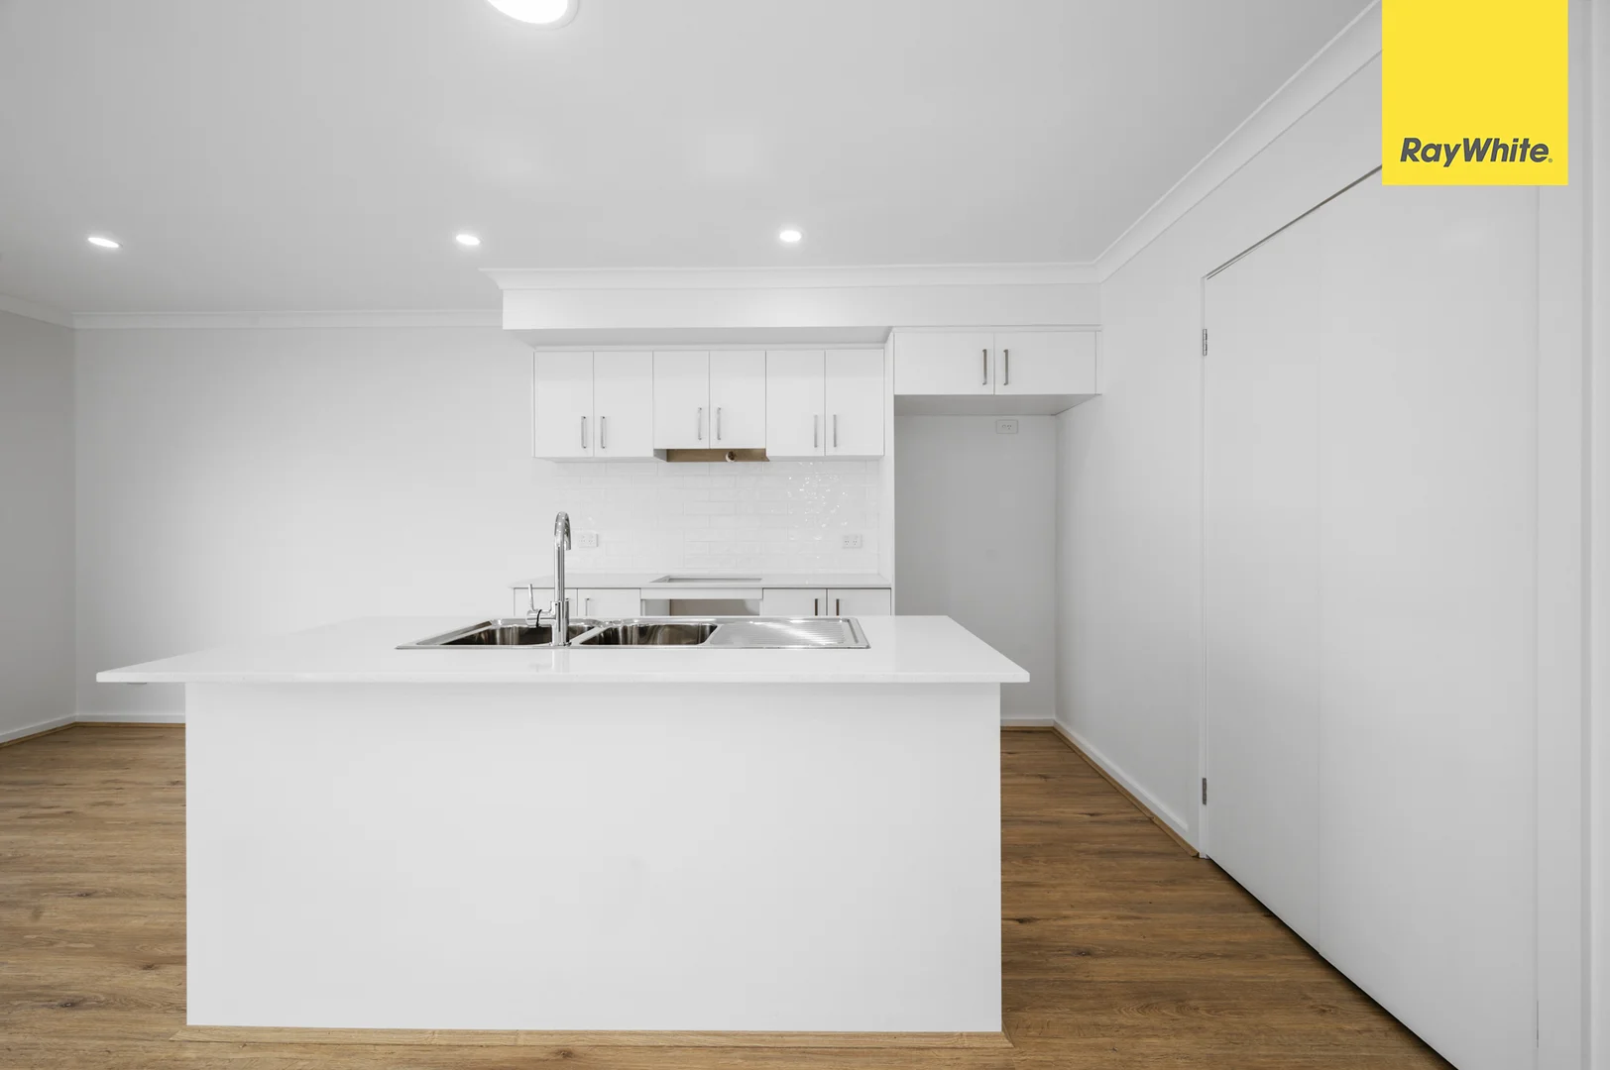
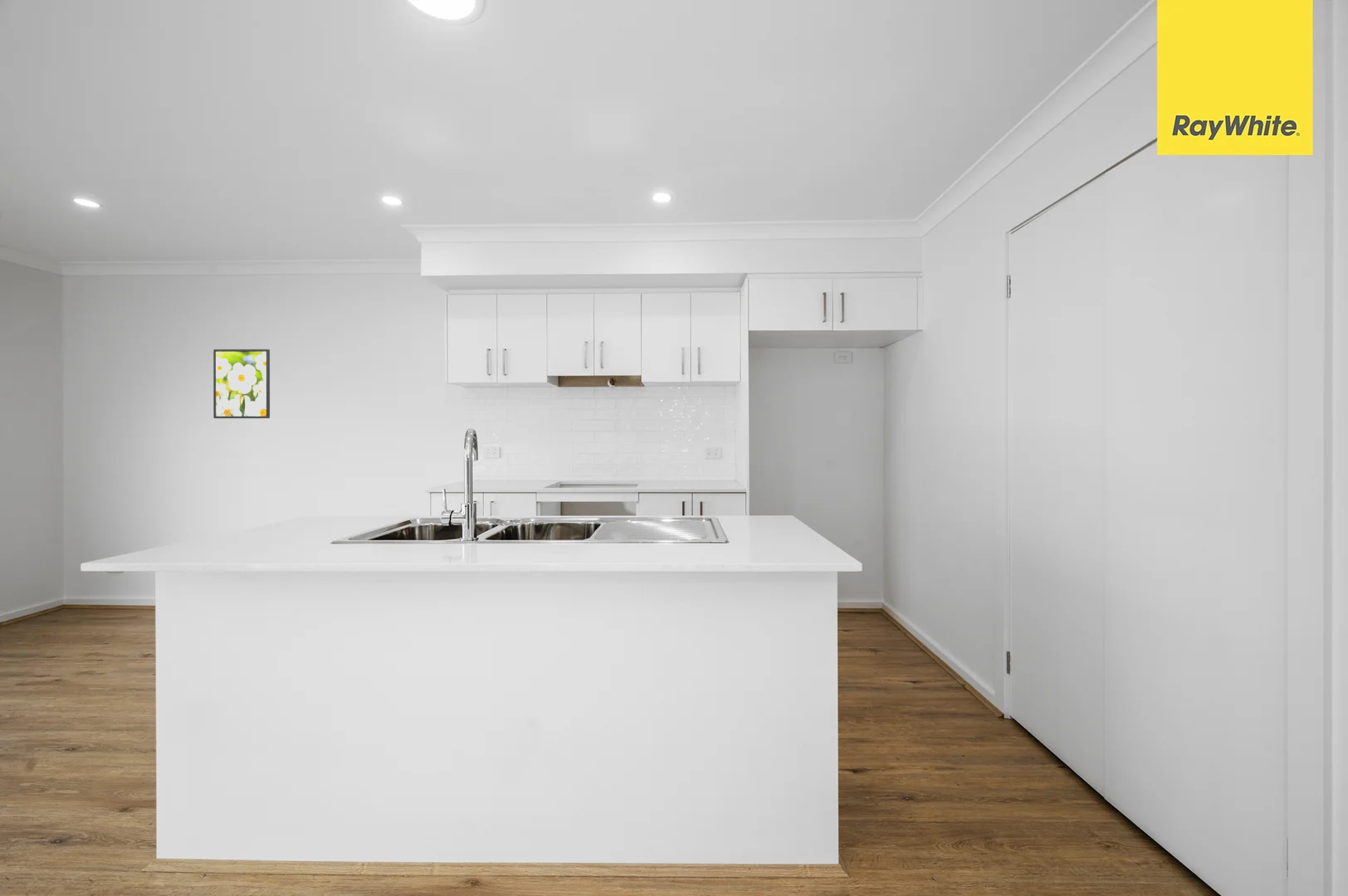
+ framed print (242, 383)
